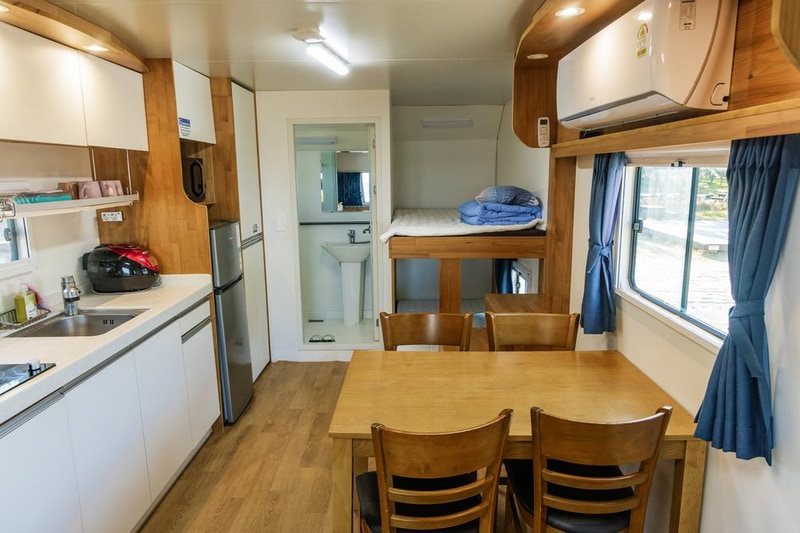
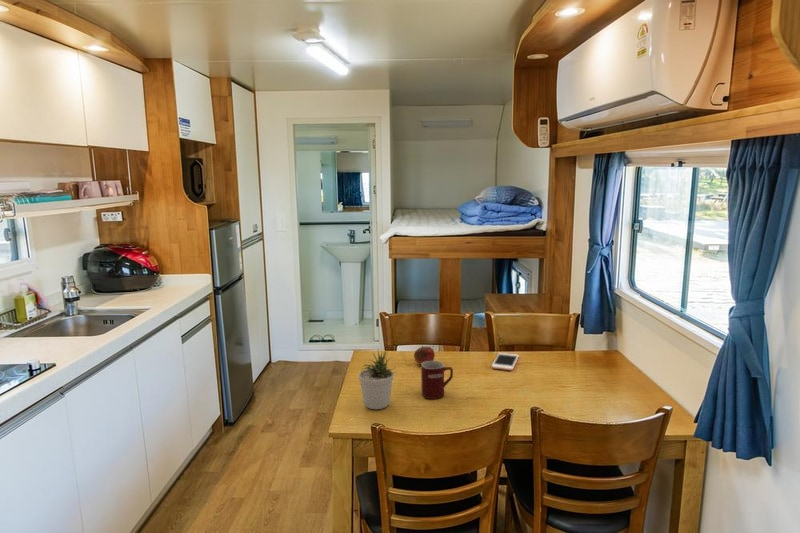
+ cell phone (505, 361)
+ fruit (424, 355)
+ potted plant (377, 378)
+ mug (437, 379)
